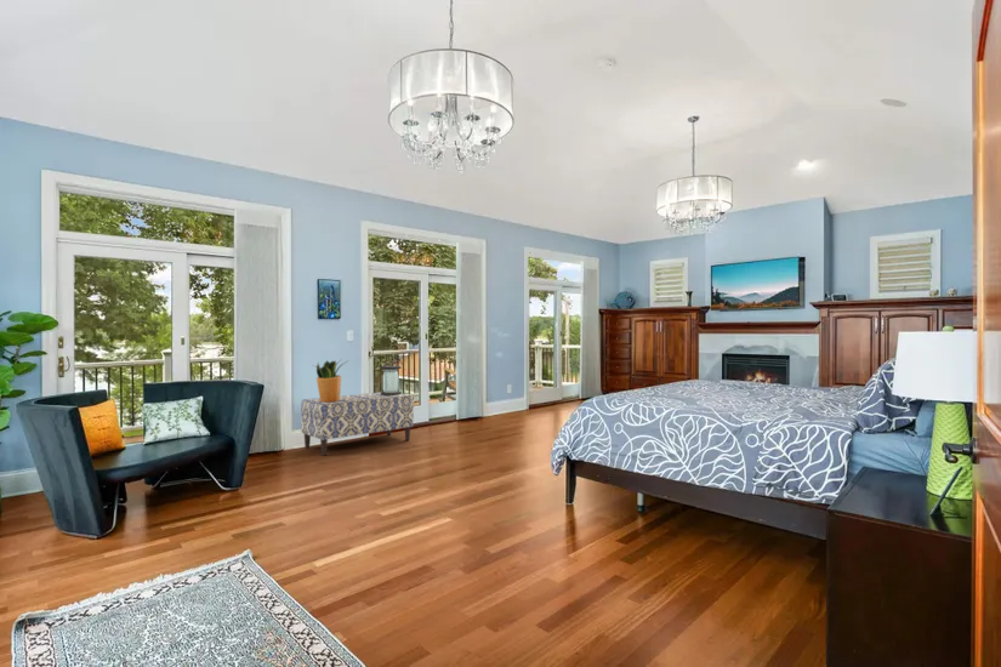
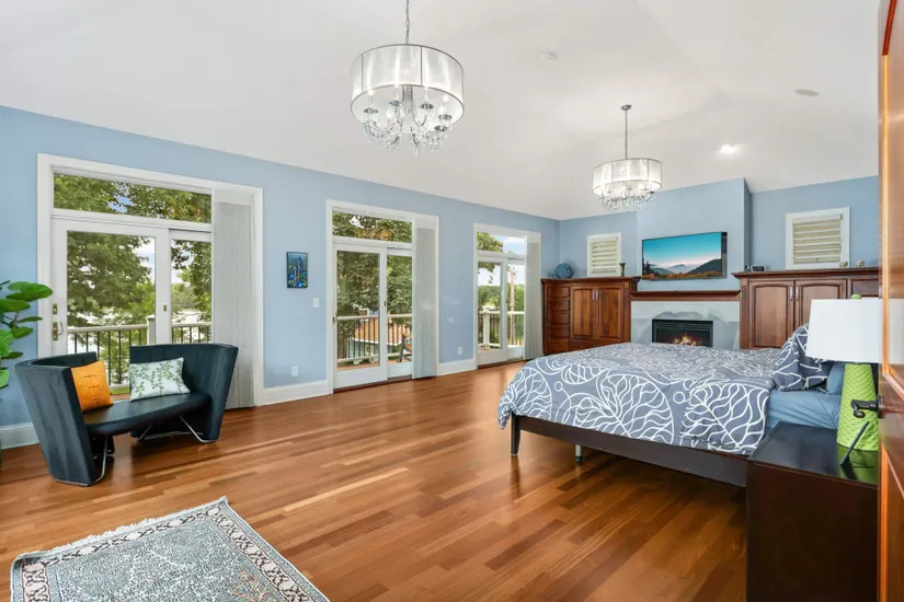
- bench (359, 420)
- lantern (391, 377)
- potted plant (332, 380)
